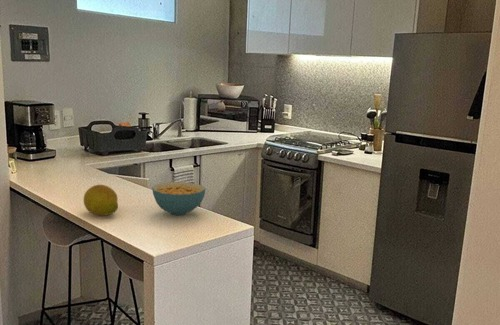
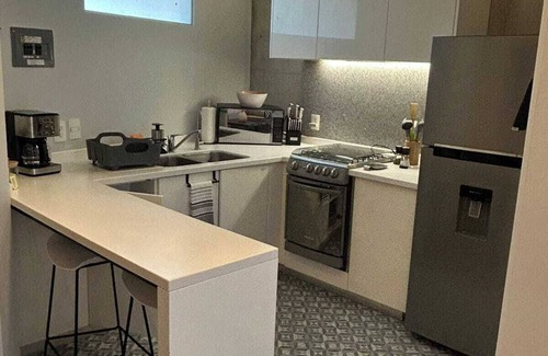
- cereal bowl (178, 200)
- fruit (102, 200)
